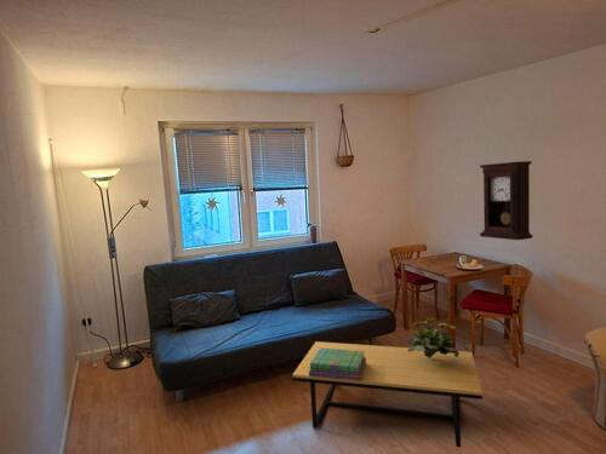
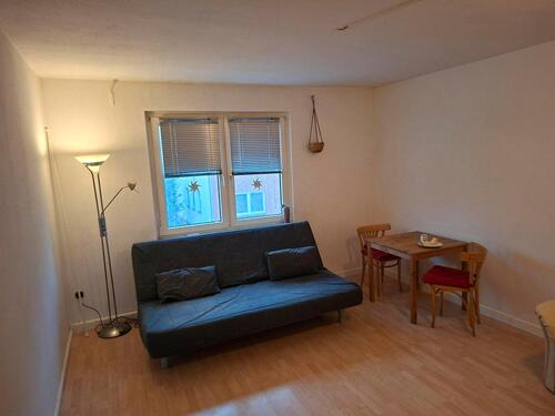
- coffee table (385, 387)
- flowering plant (434, 341)
- pendulum clock (503, 200)
- stack of books (338, 363)
